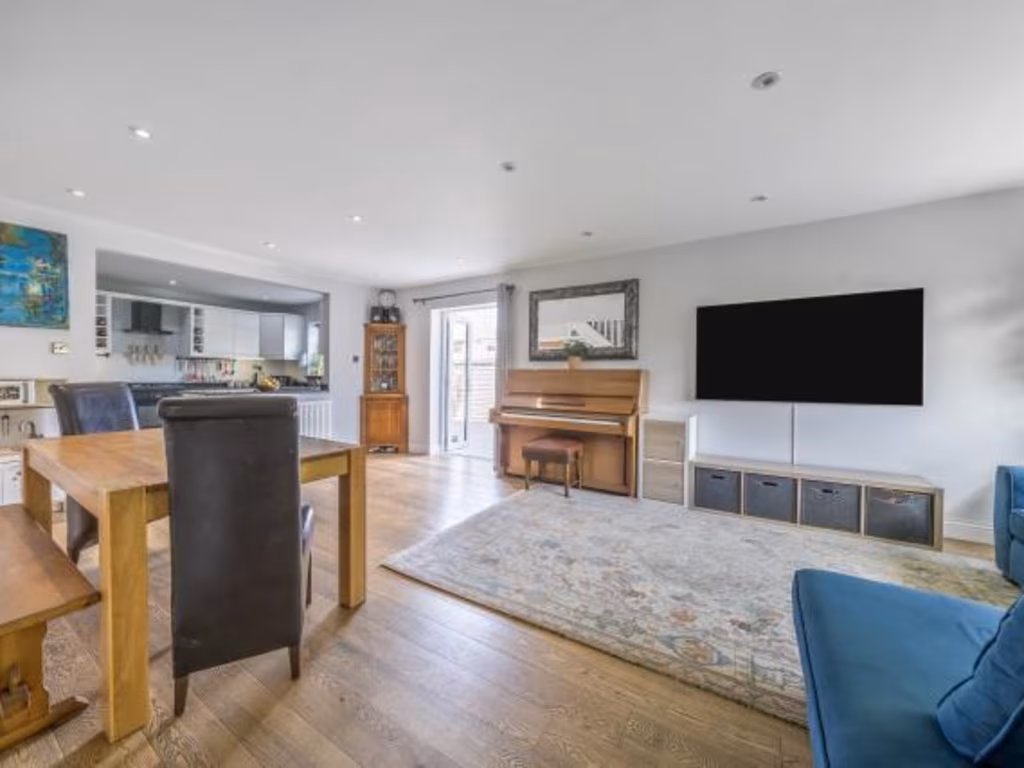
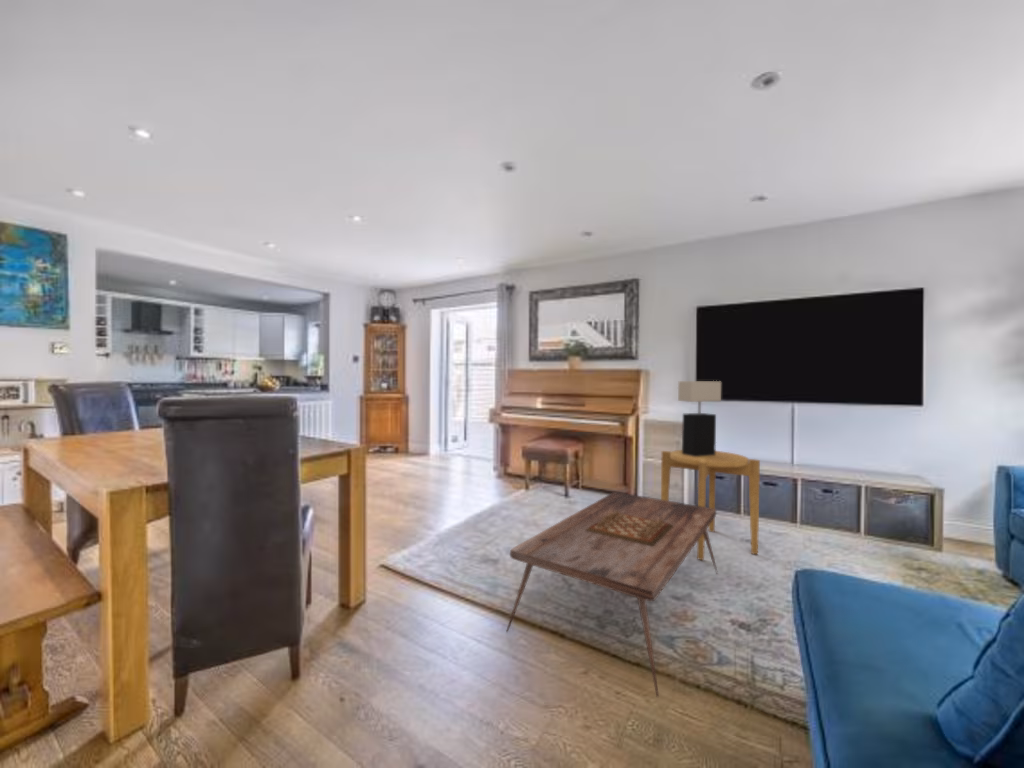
+ coffee table (627, 558)
+ side table (705, 499)
+ table lamp (699, 417)
